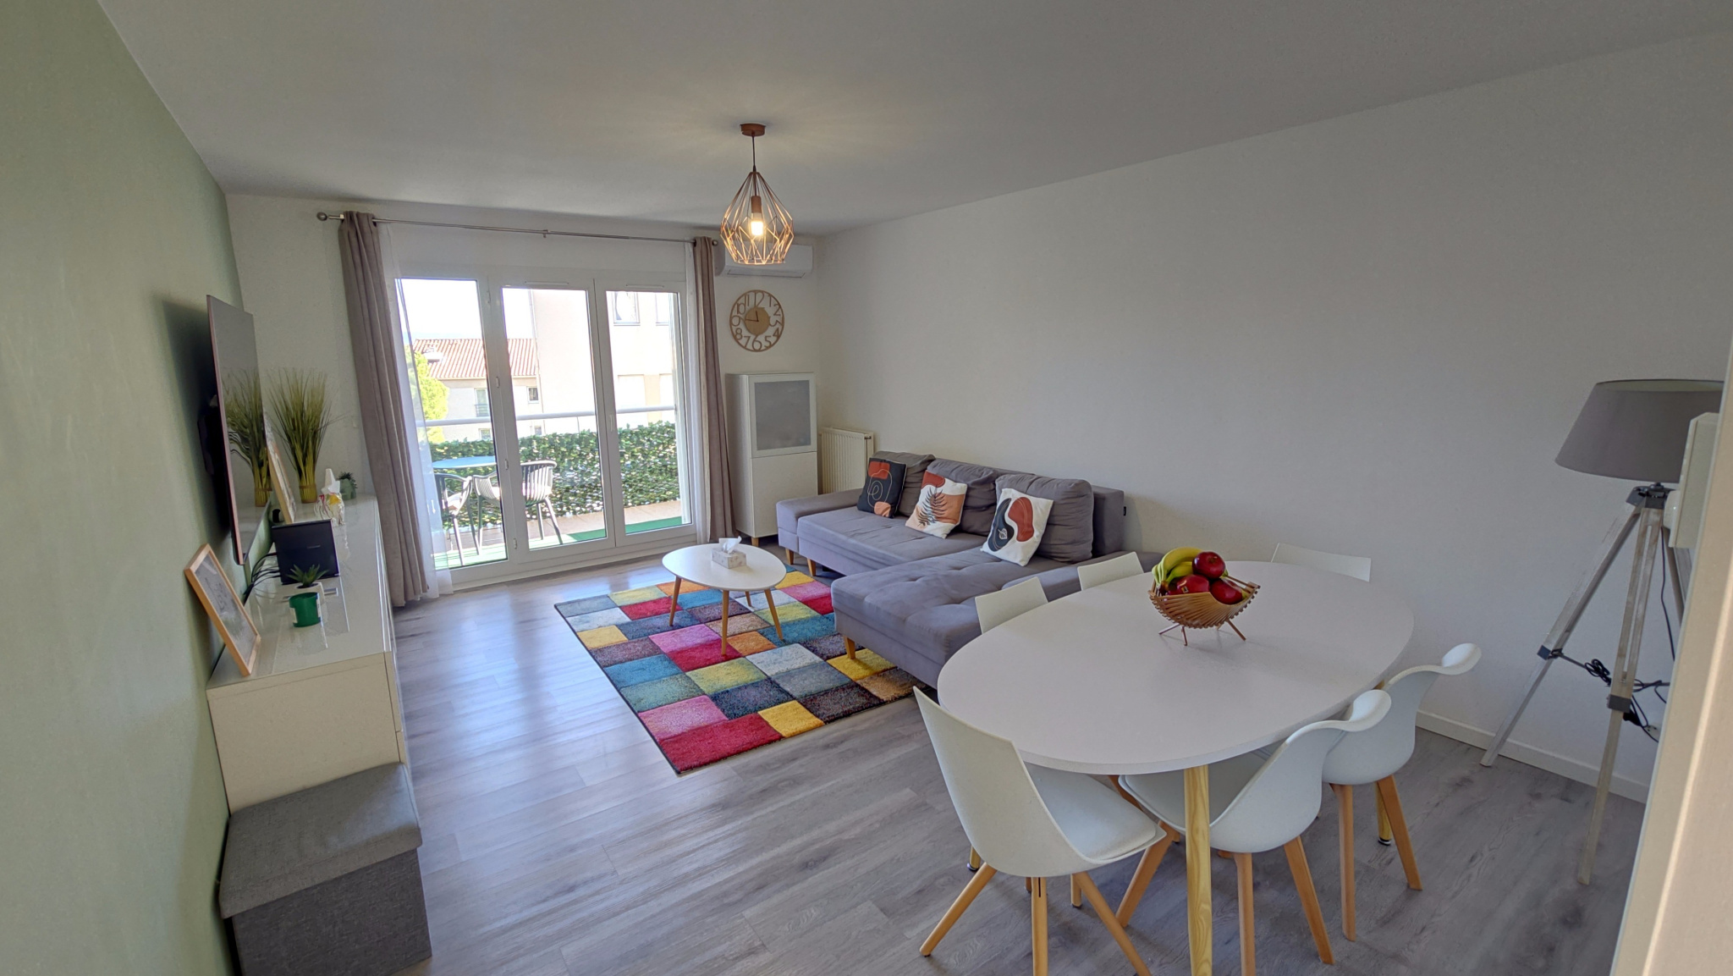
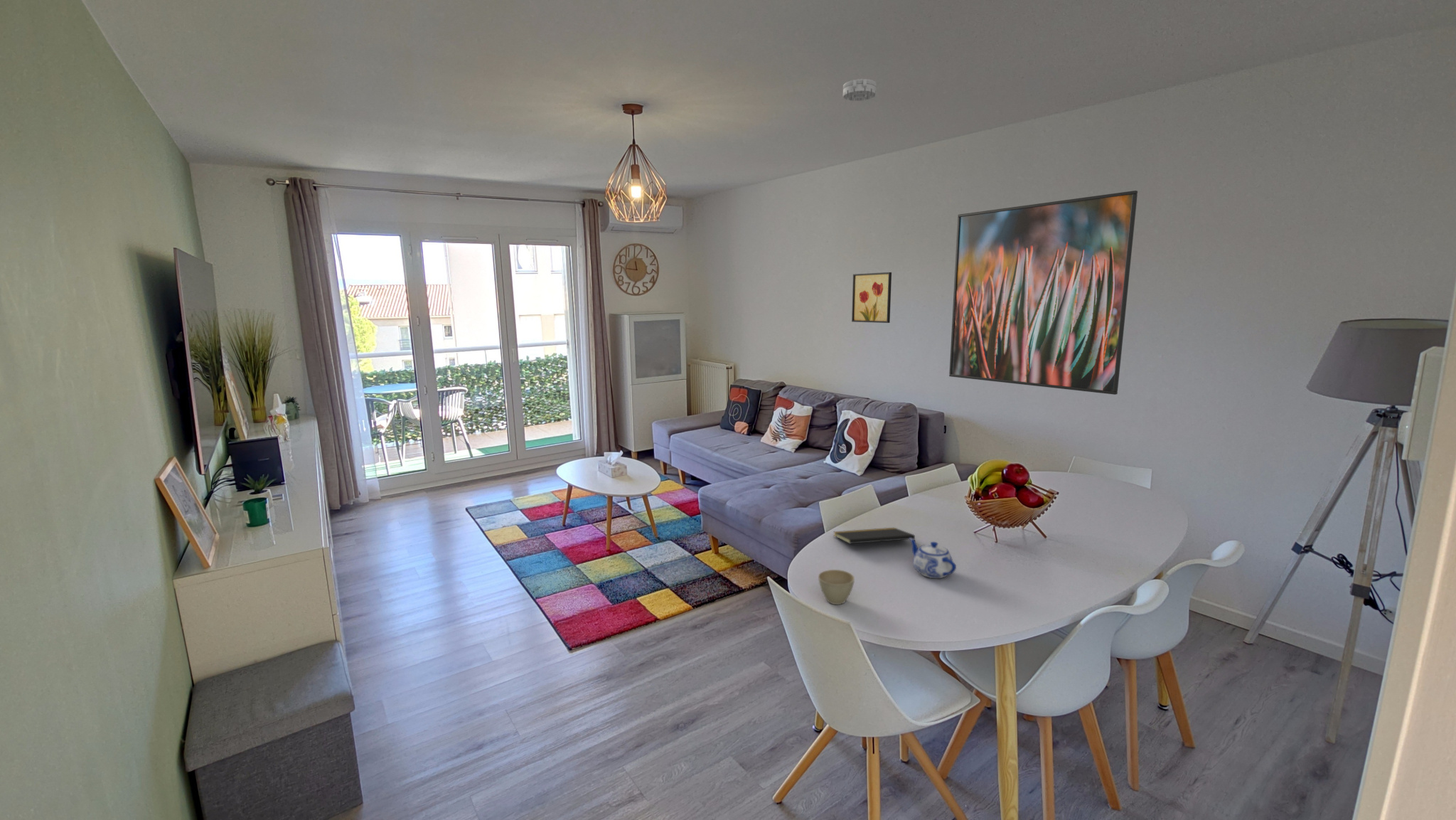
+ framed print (1030, 296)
+ teapot (931, 556)
+ notepad (872, 535)
+ flower pot (835, 588)
+ wall art (872, 297)
+ smoke detector (860, 89)
